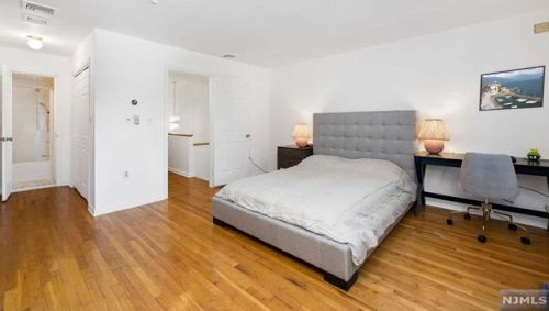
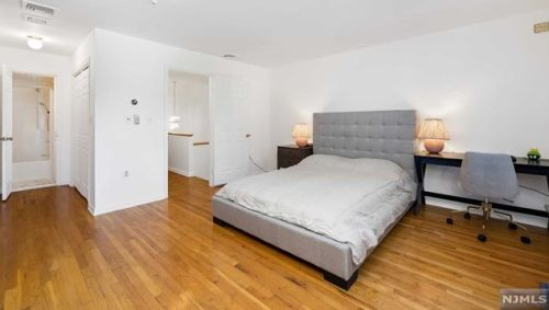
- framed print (509, 89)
